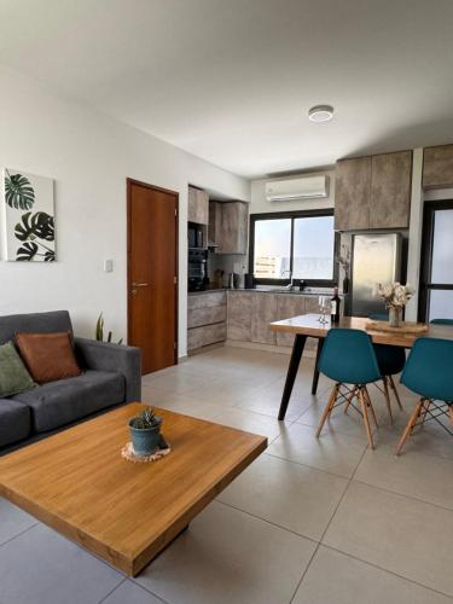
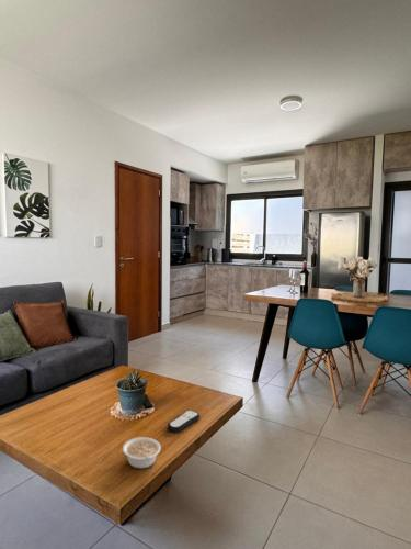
+ remote control (183, 421)
+ legume (142, 452)
